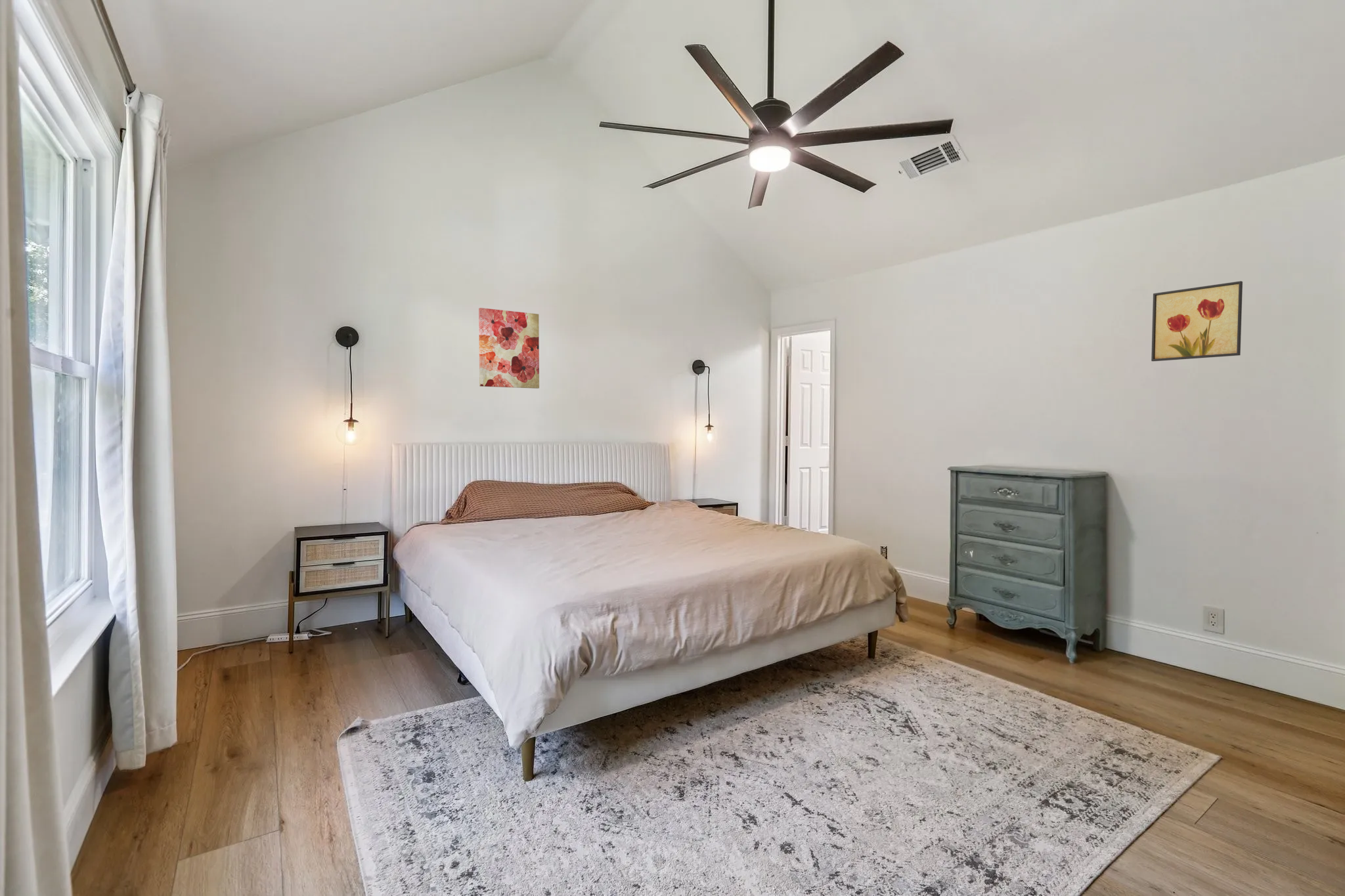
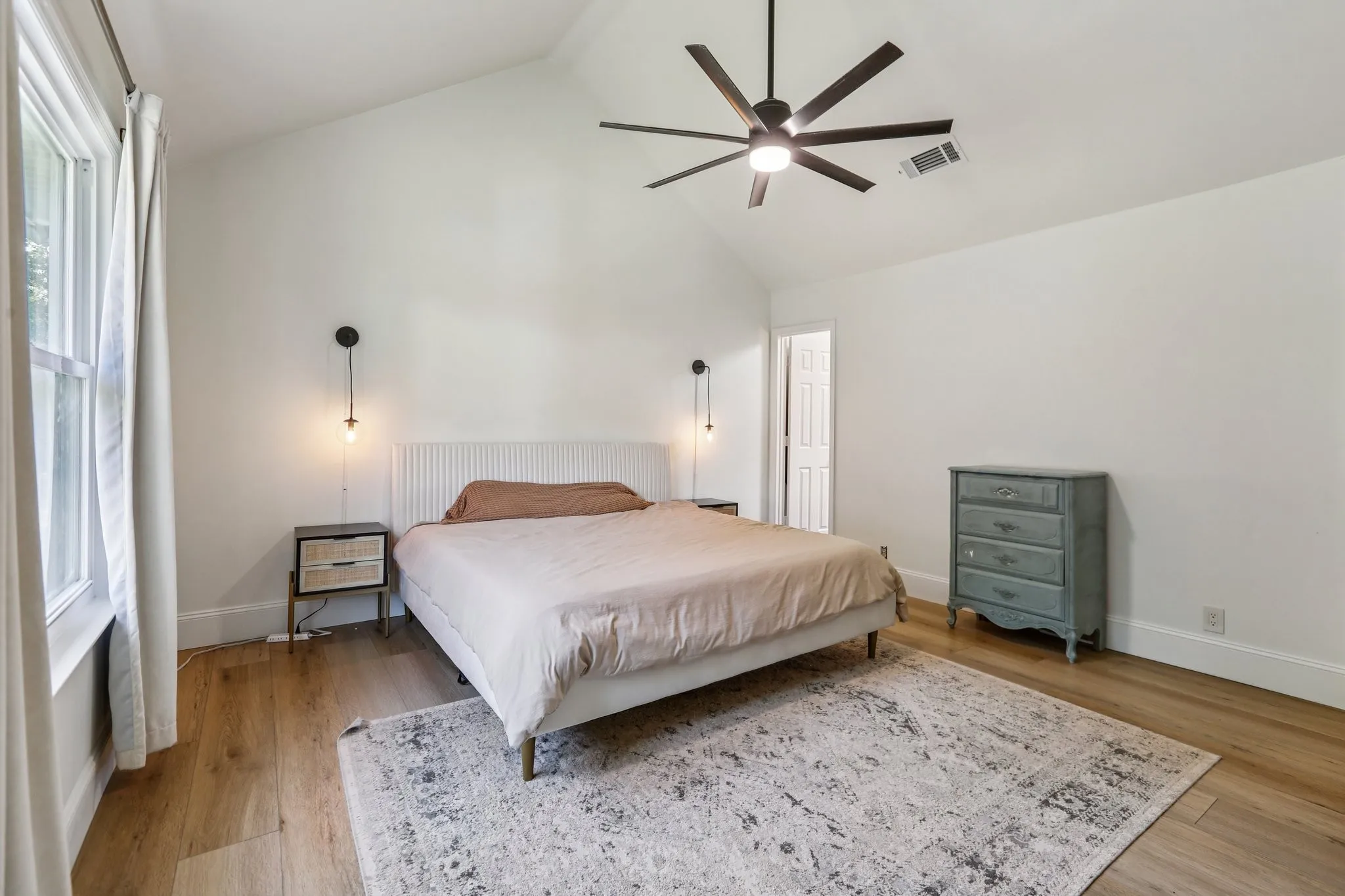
- wall art (510, 349)
- wall art (1195, 323)
